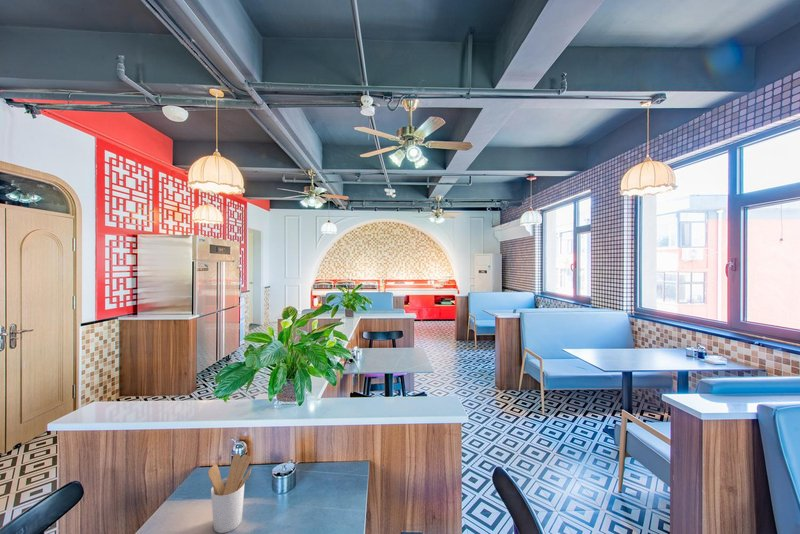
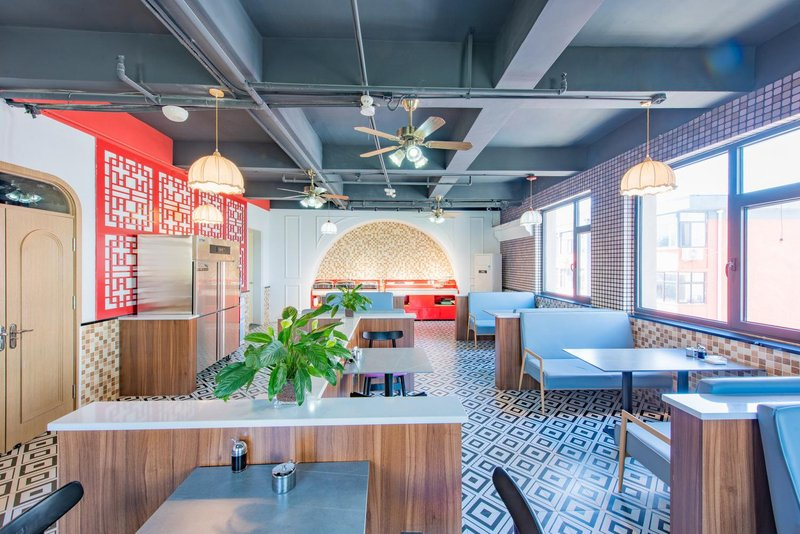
- utensil holder (232, 489)
